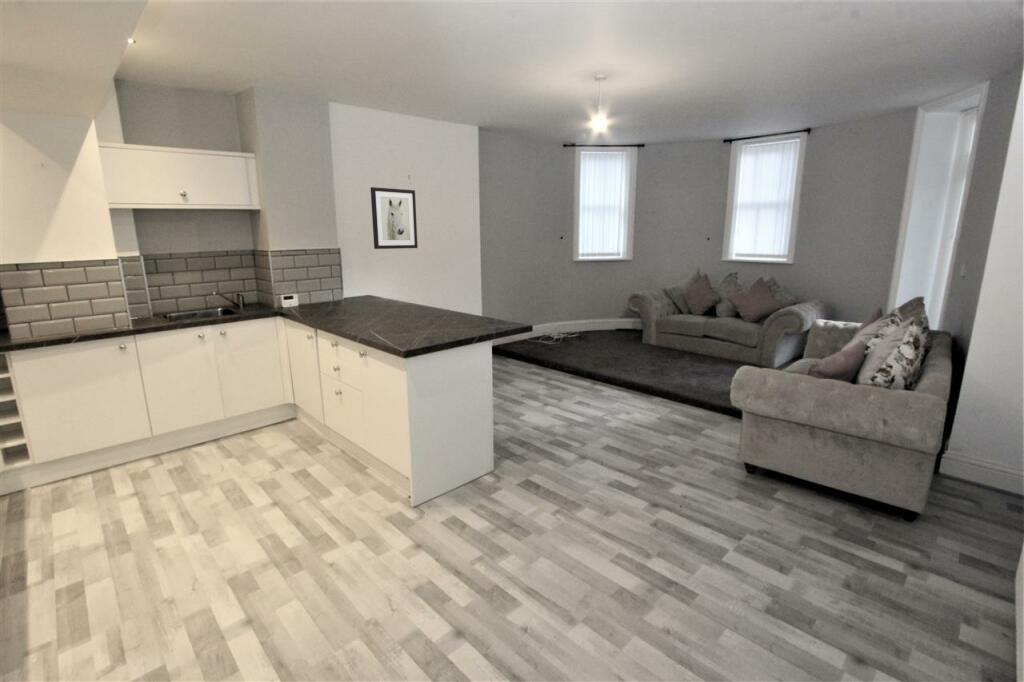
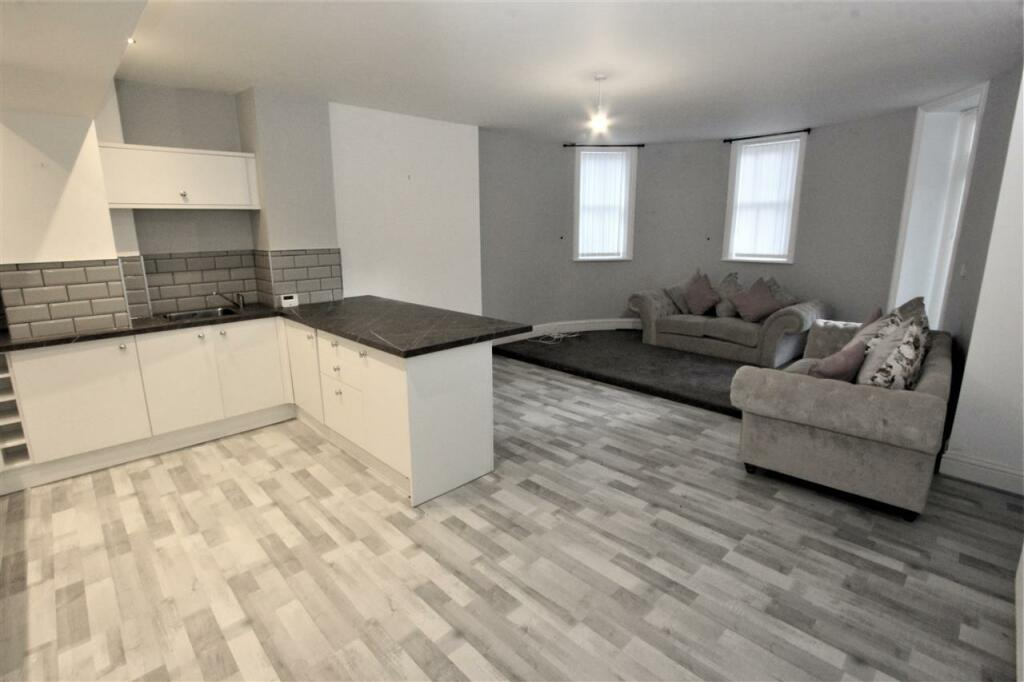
- wall art (395, 219)
